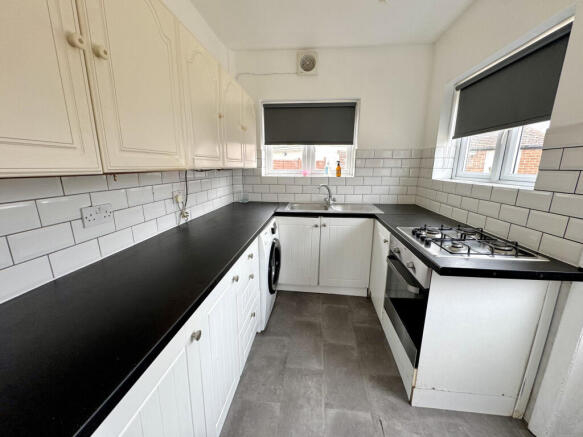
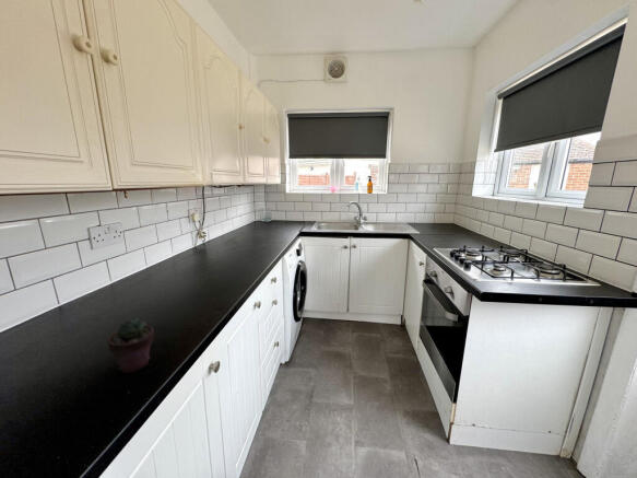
+ potted succulent (132, 342)
